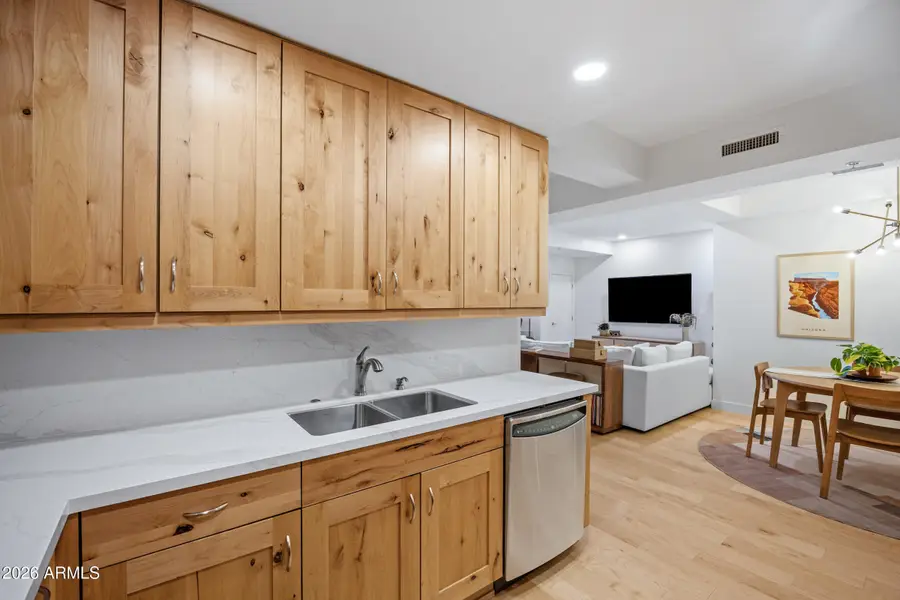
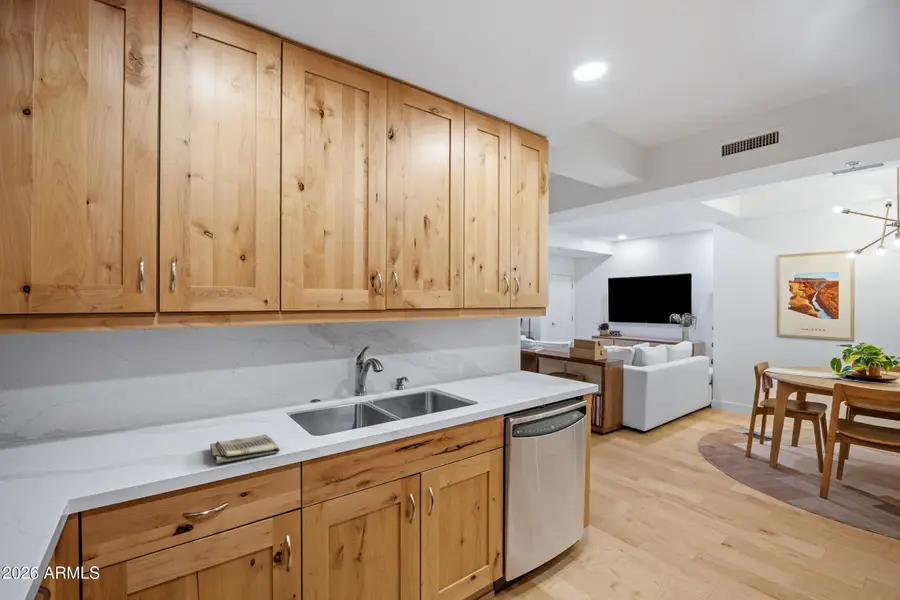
+ dish towel (243, 446)
